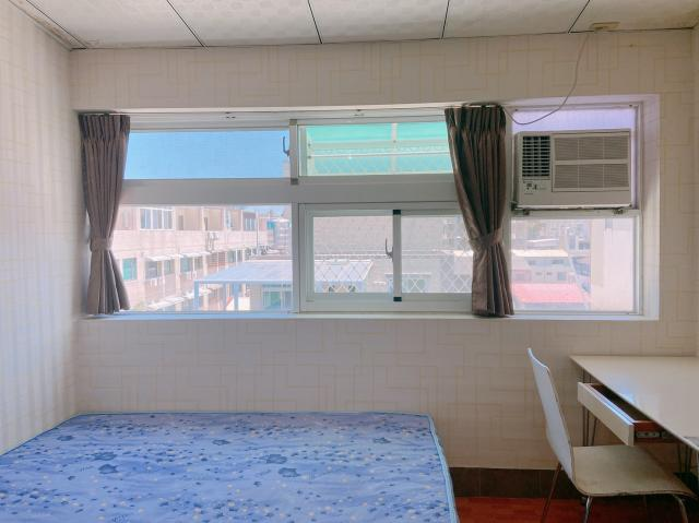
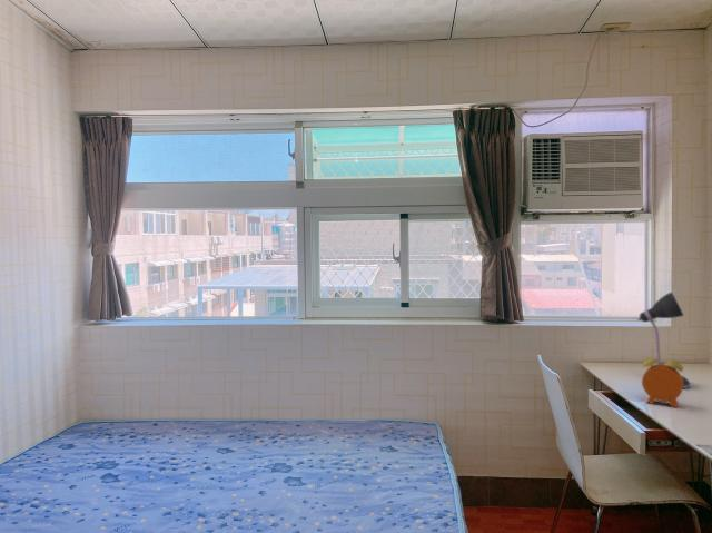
+ desk lamp (657, 337)
+ alarm clock (662, 377)
